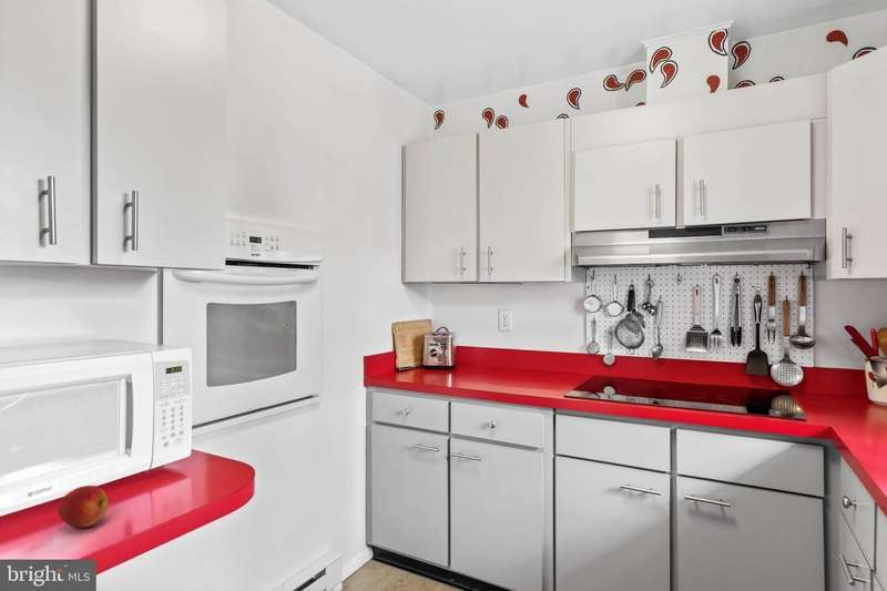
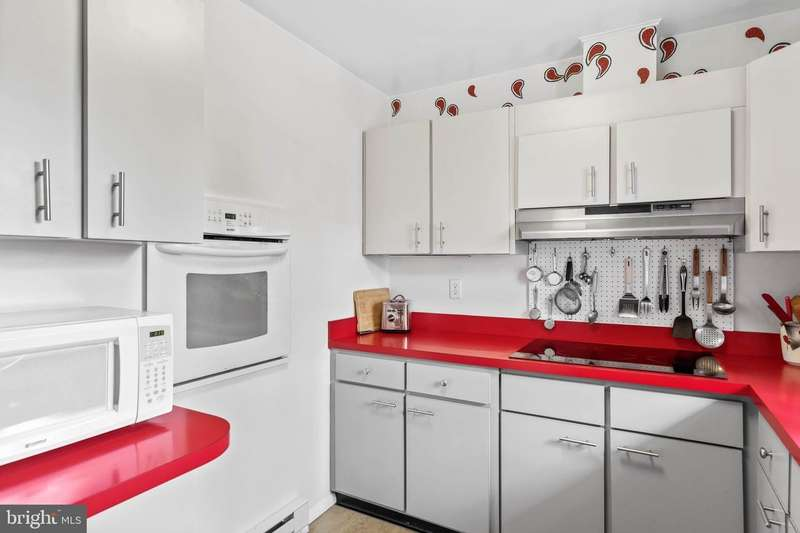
- apple (82, 507)
